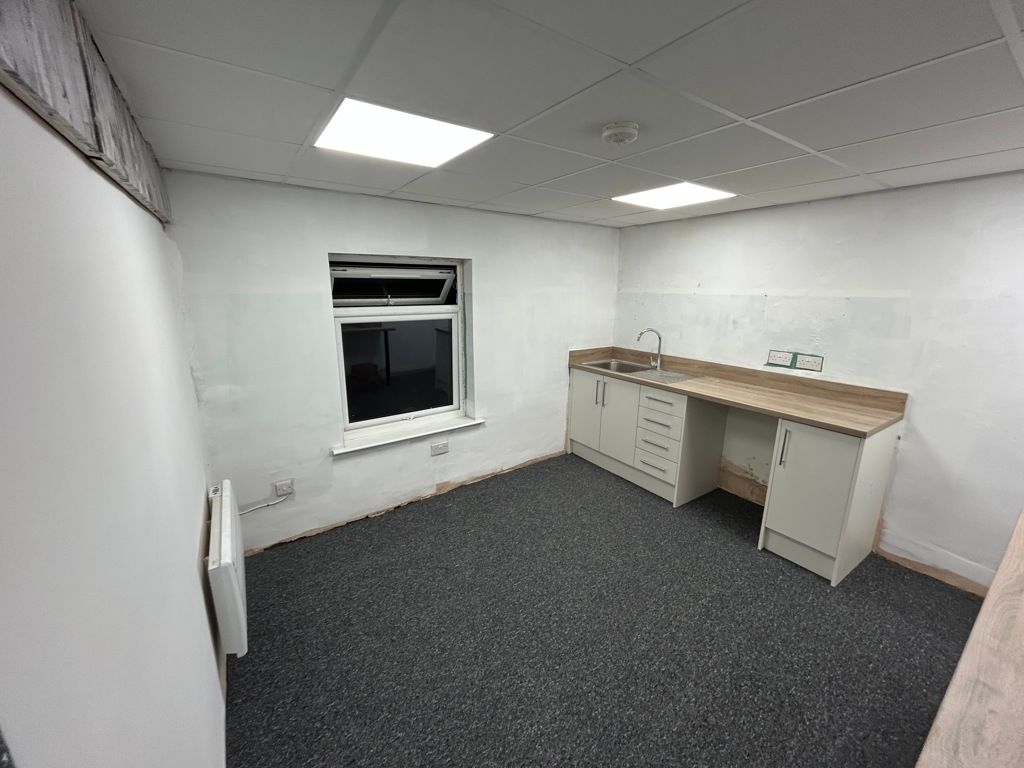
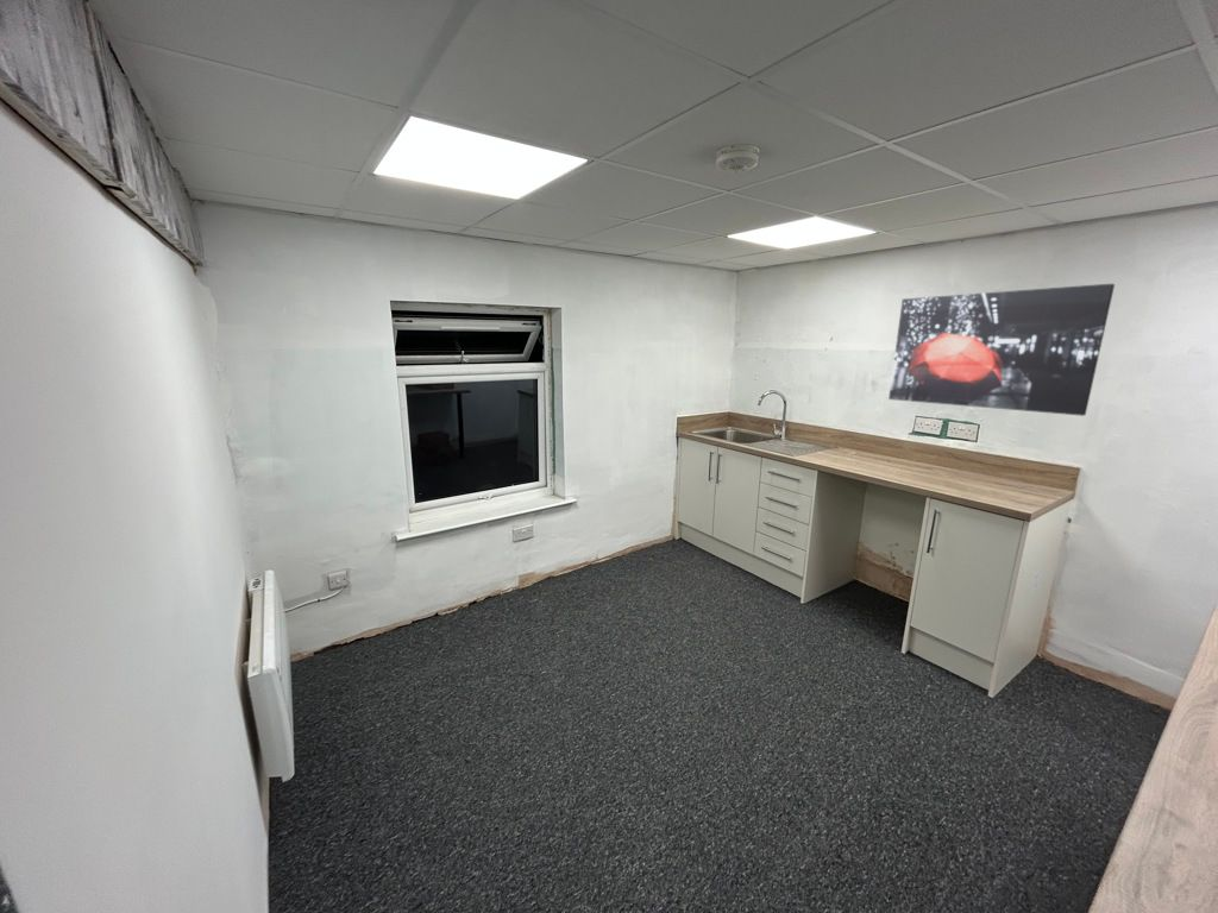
+ wall art (984, 351)
